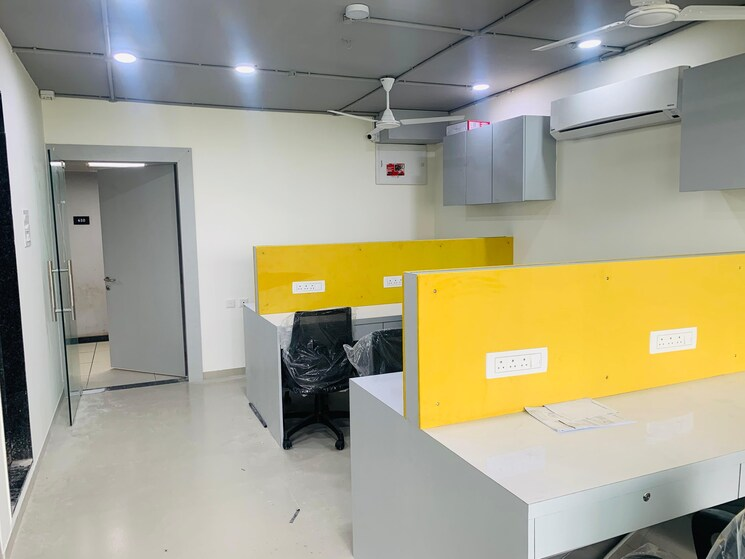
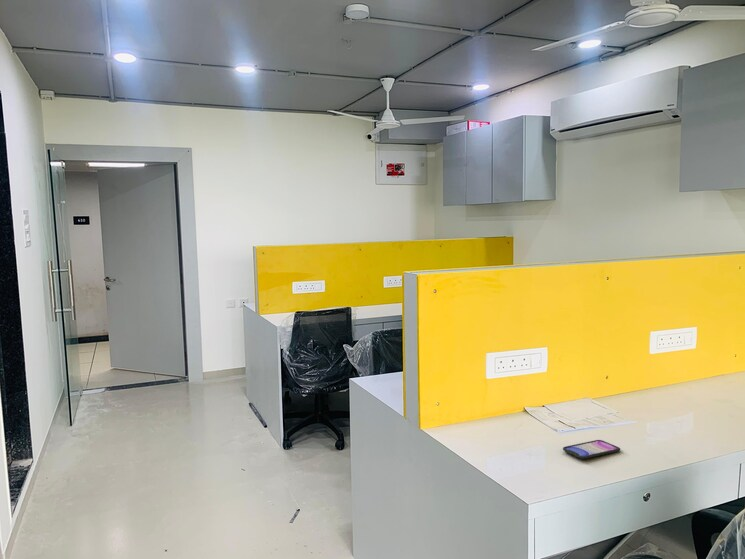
+ smartphone (591, 448)
